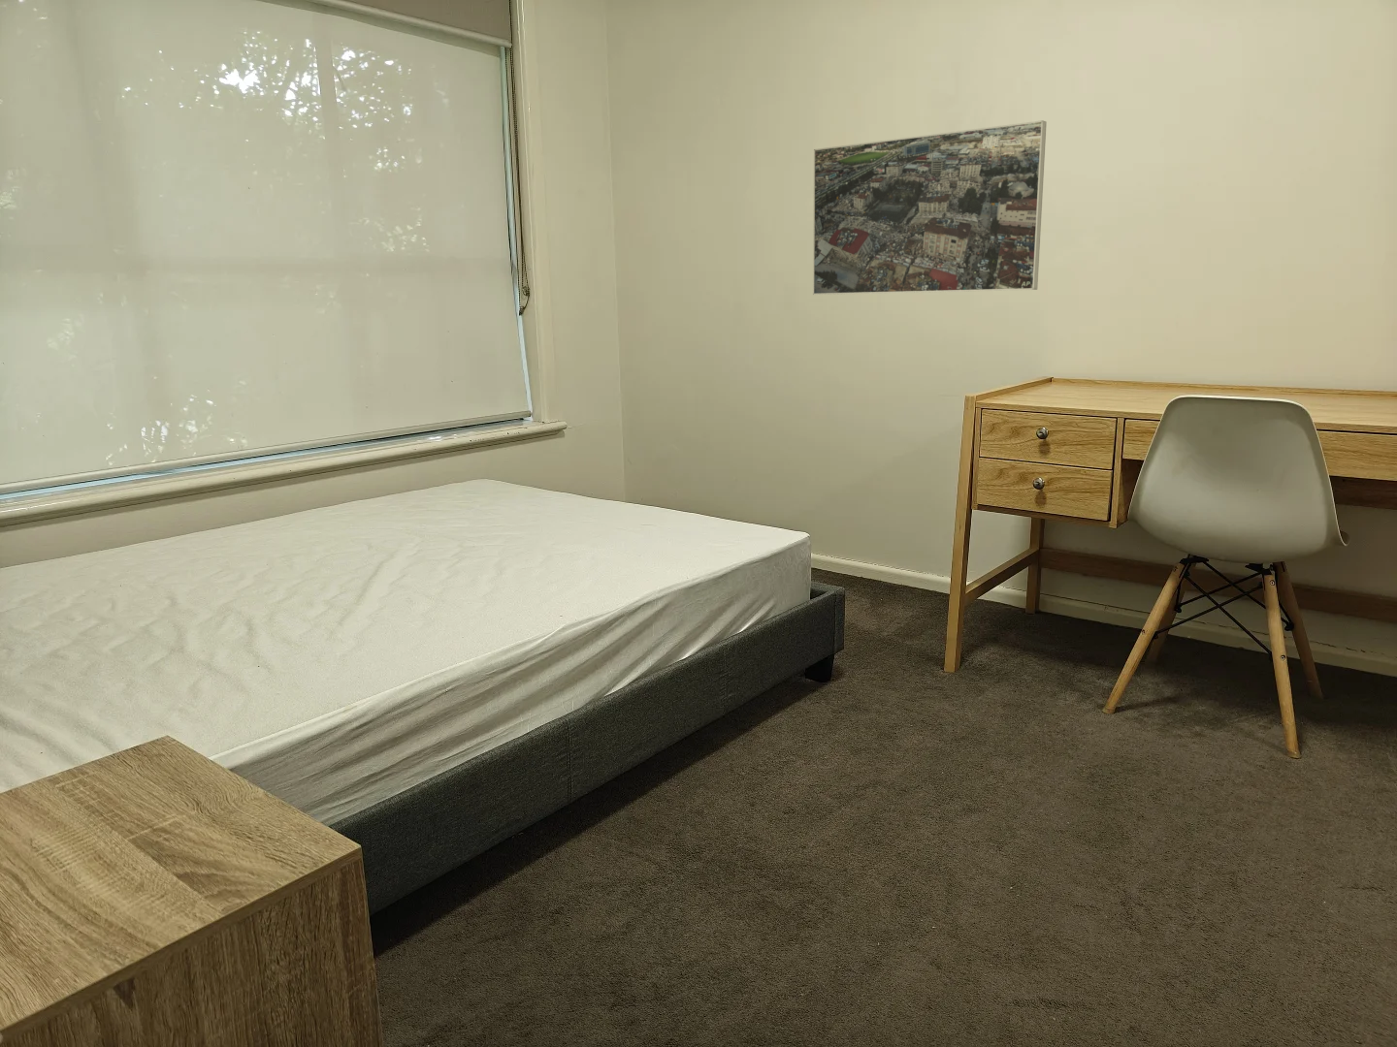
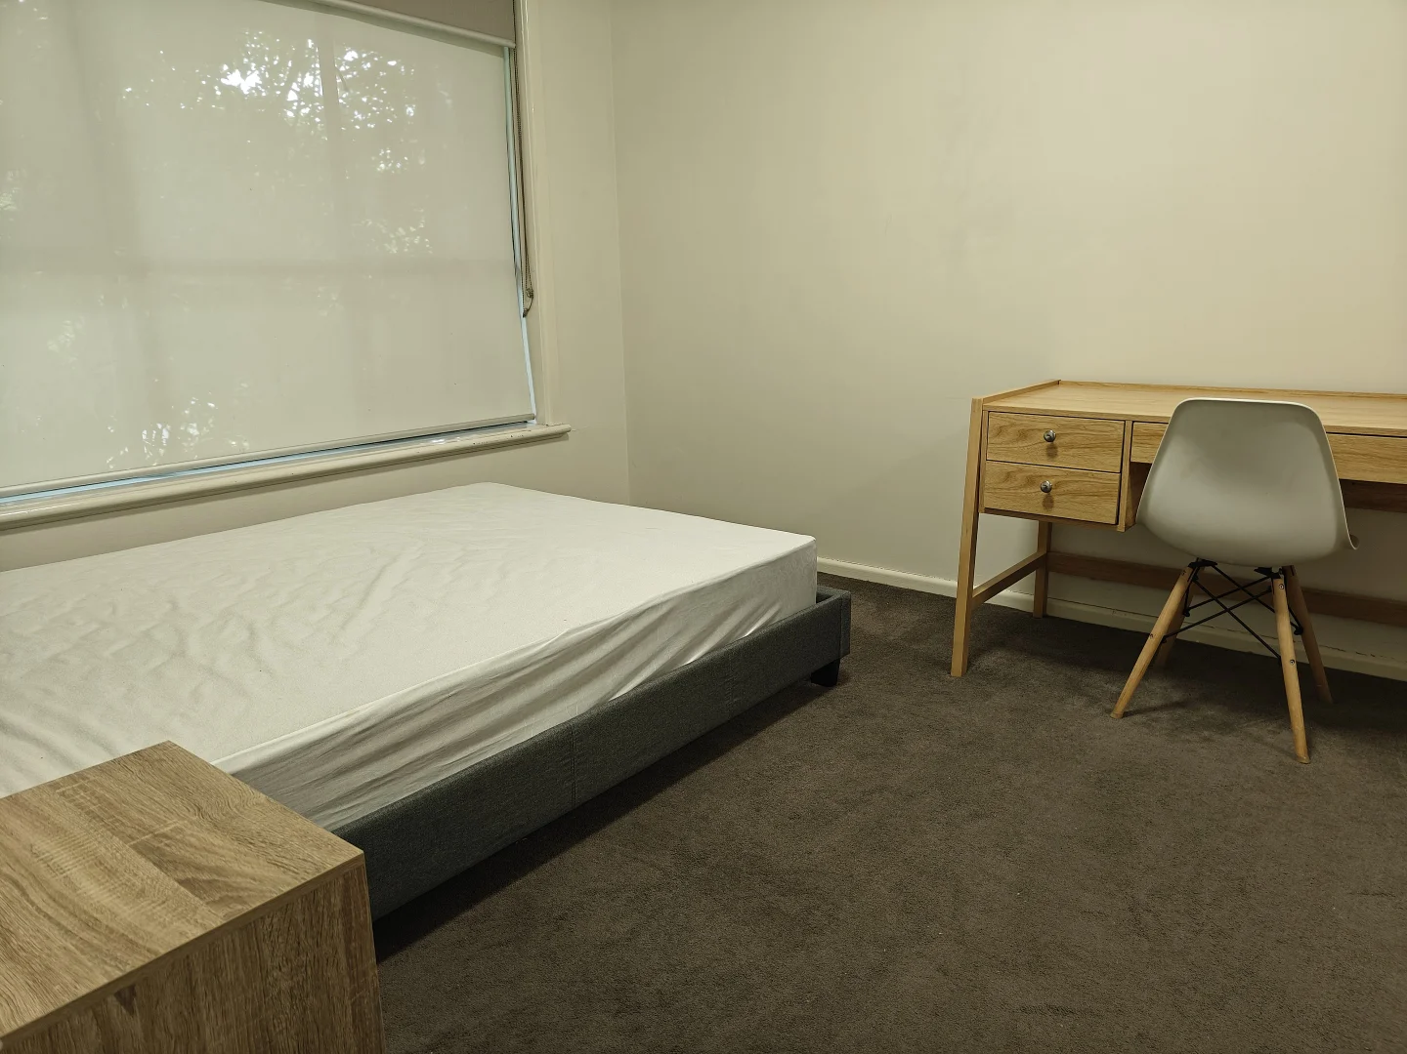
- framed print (919, 216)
